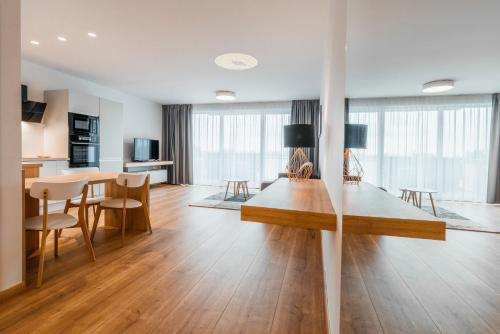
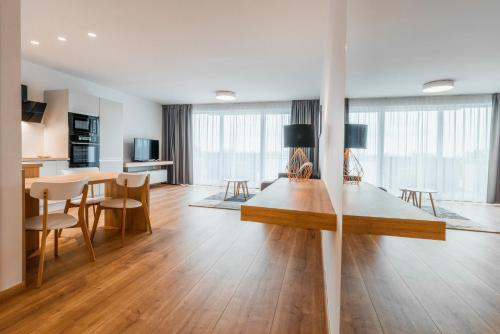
- ceiling light (236, 60)
